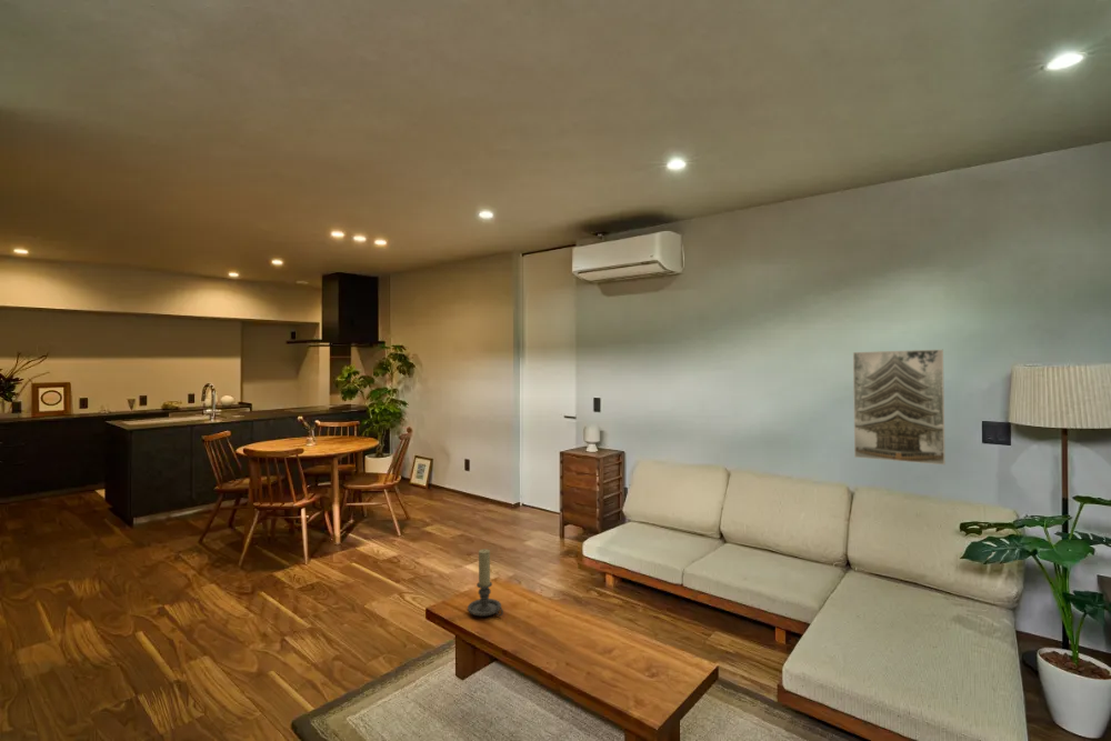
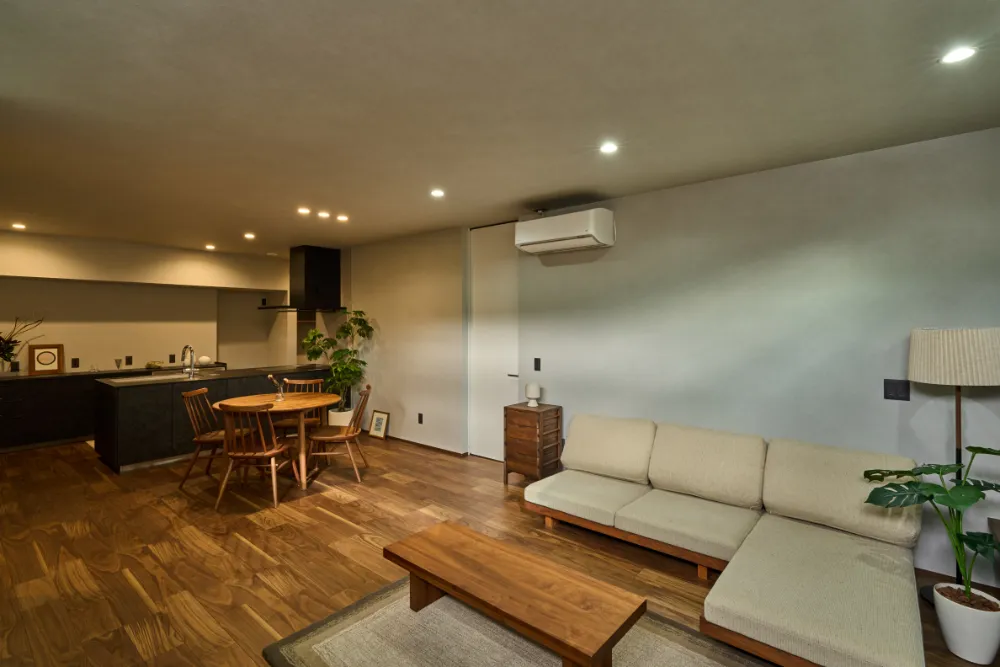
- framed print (897, 405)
- candle holder (487, 581)
